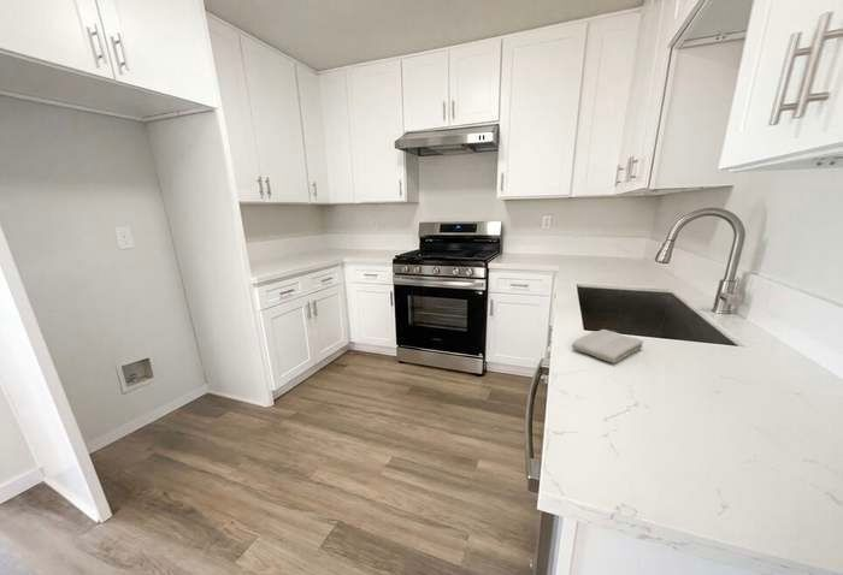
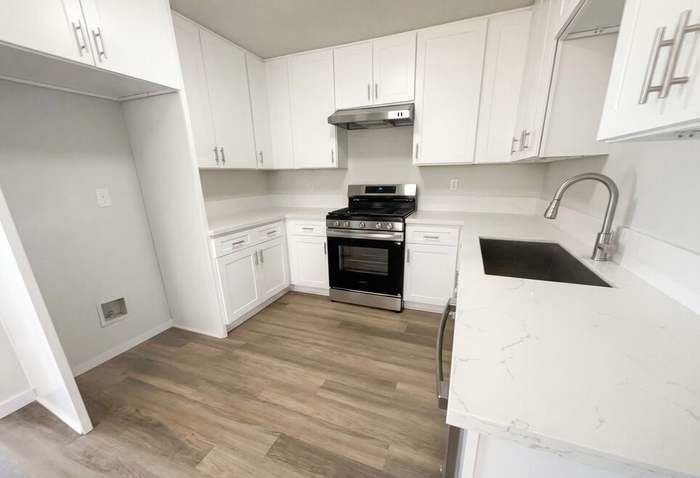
- washcloth (608, 344)
